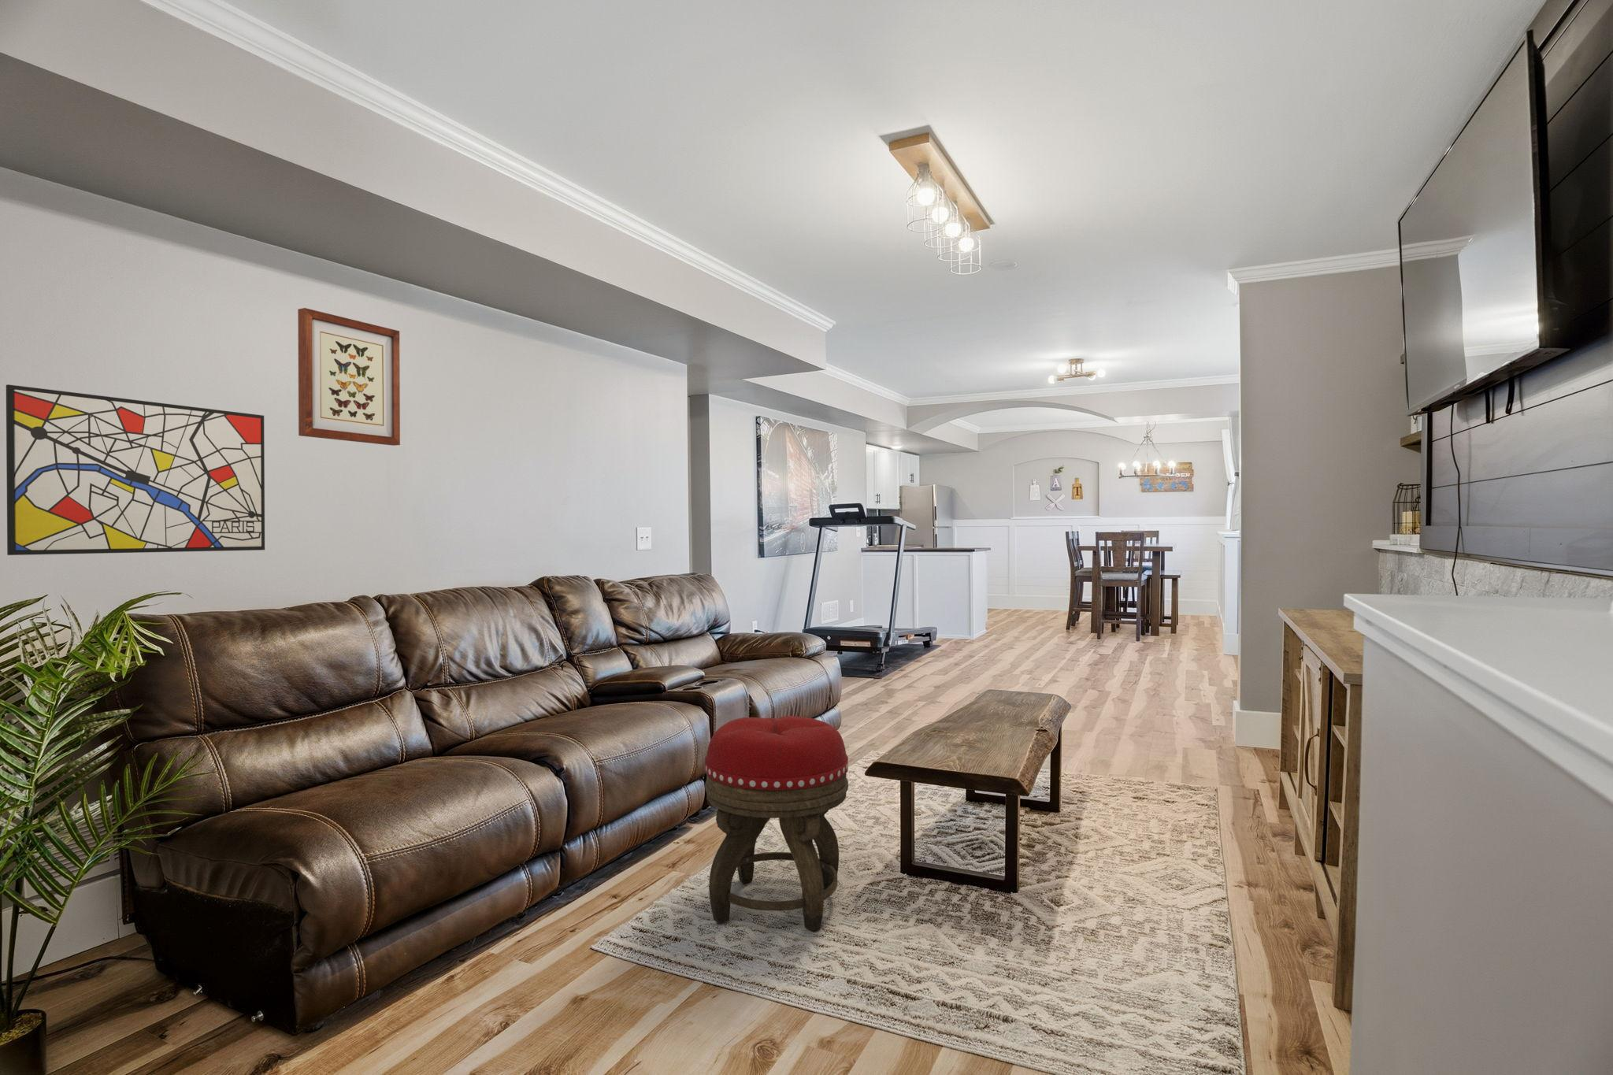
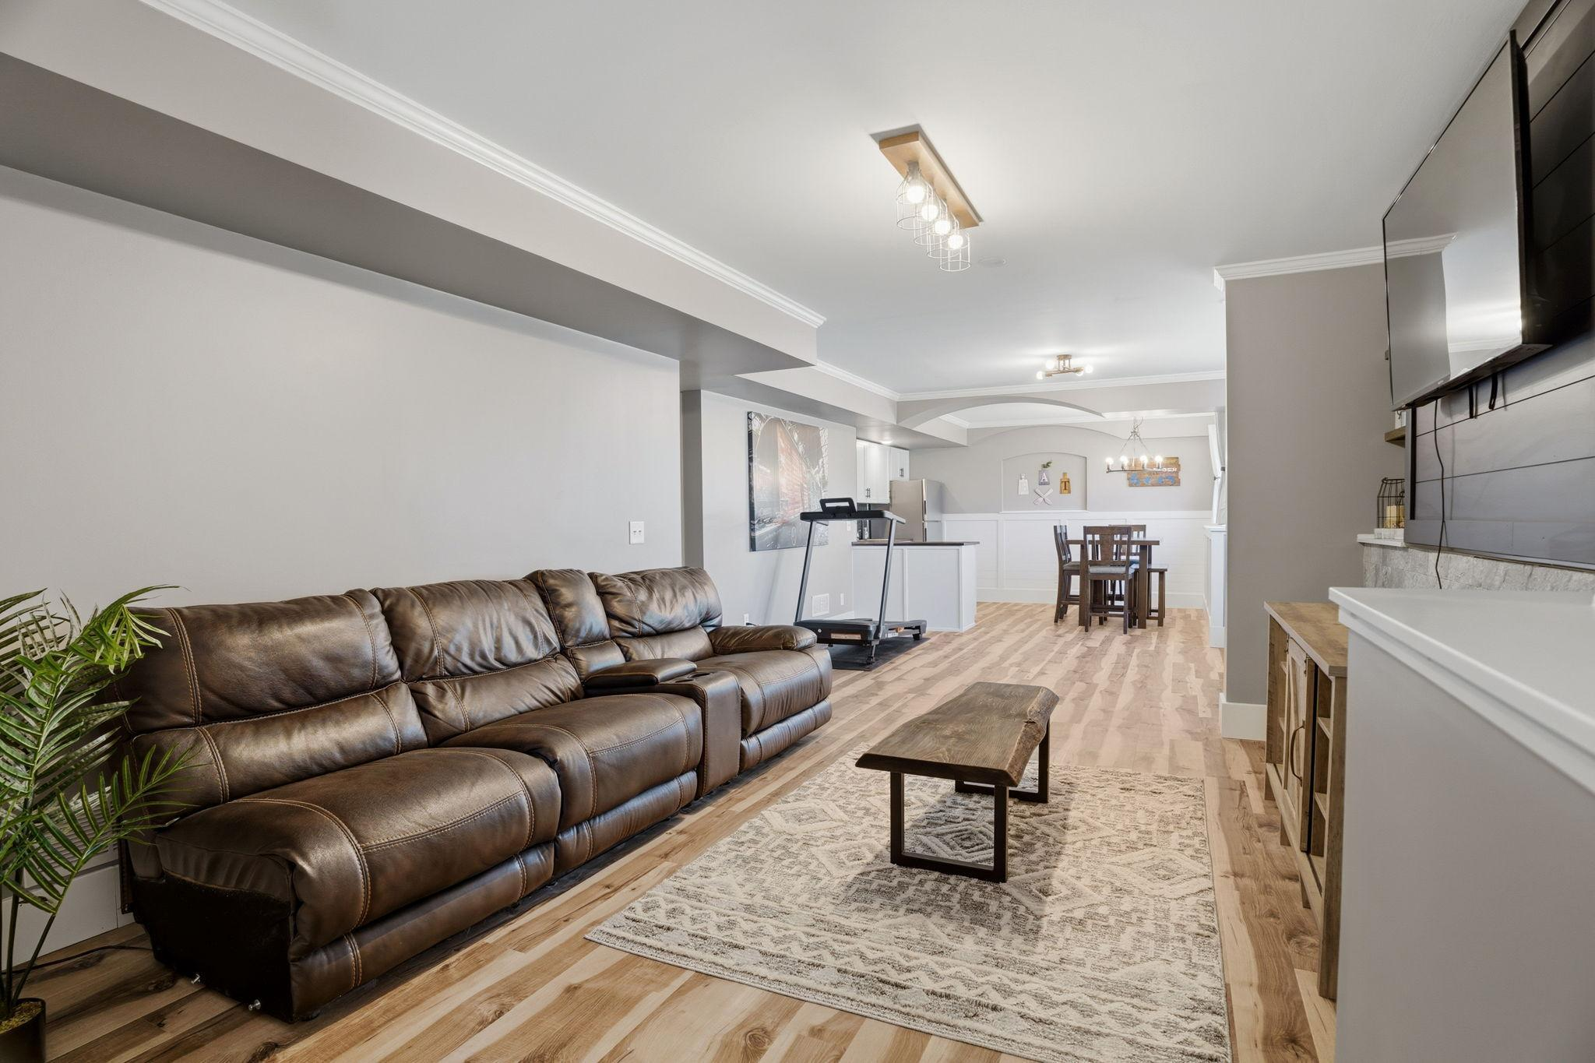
- wall art (351, 380)
- footstool (777, 812)
- wall art (150, 476)
